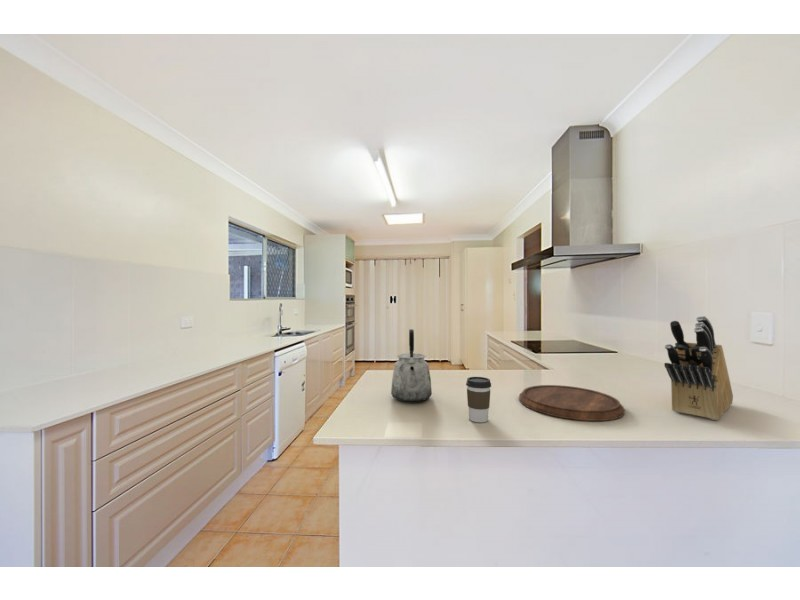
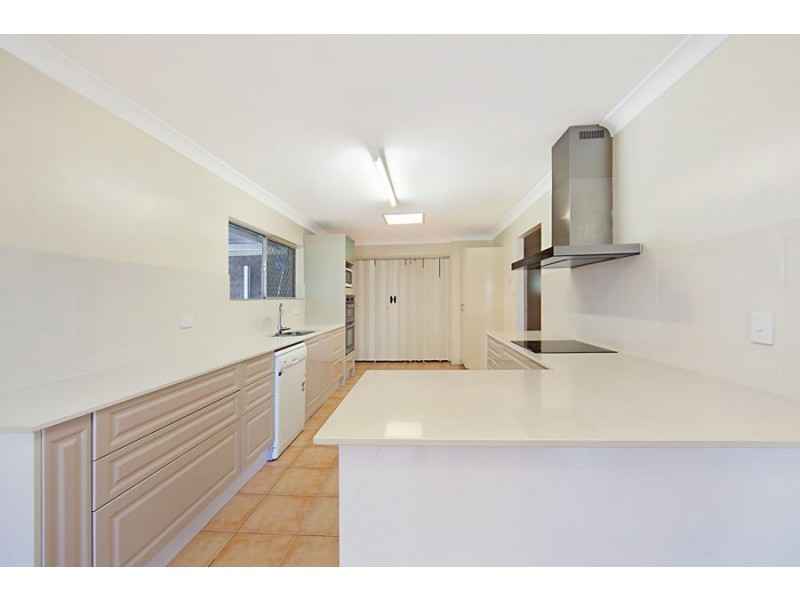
- coffee cup (478, 399)
- kettle (411, 365)
- knife block (699, 362)
- cutting board (568, 400)
